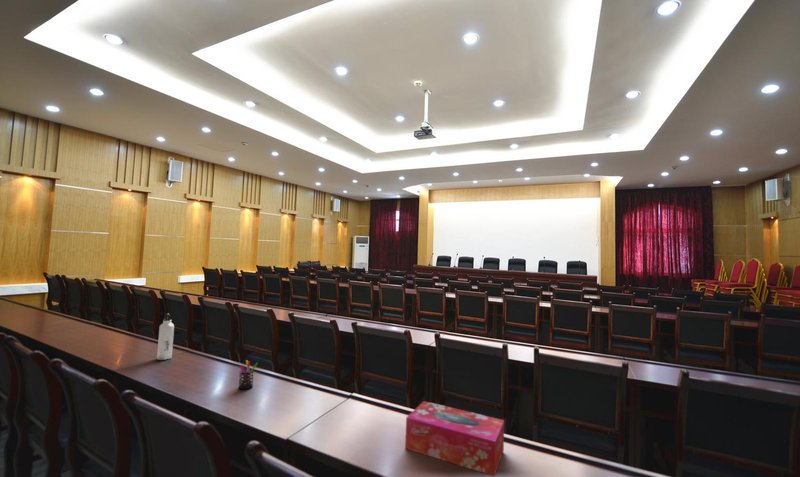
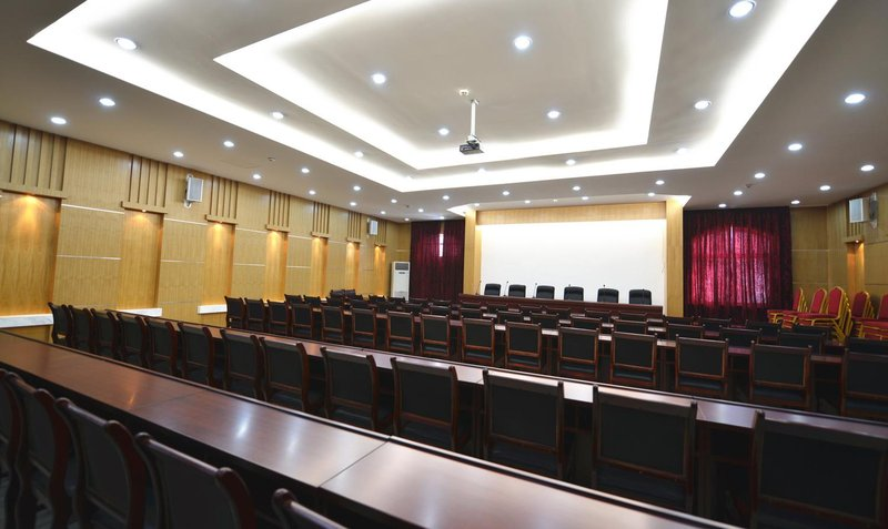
- tissue box (454, 434)
- pen holder (248, 373)
- water bottle (166, 335)
